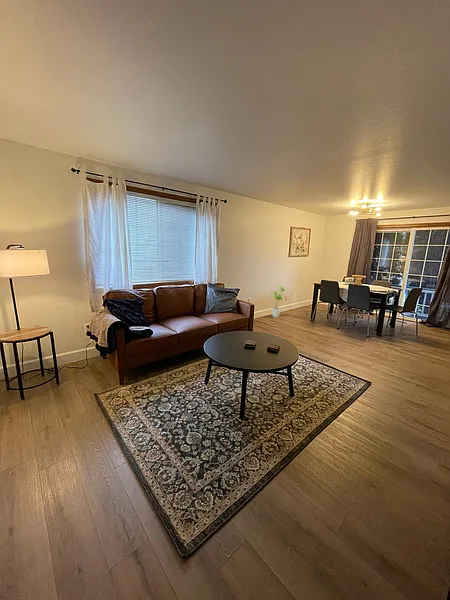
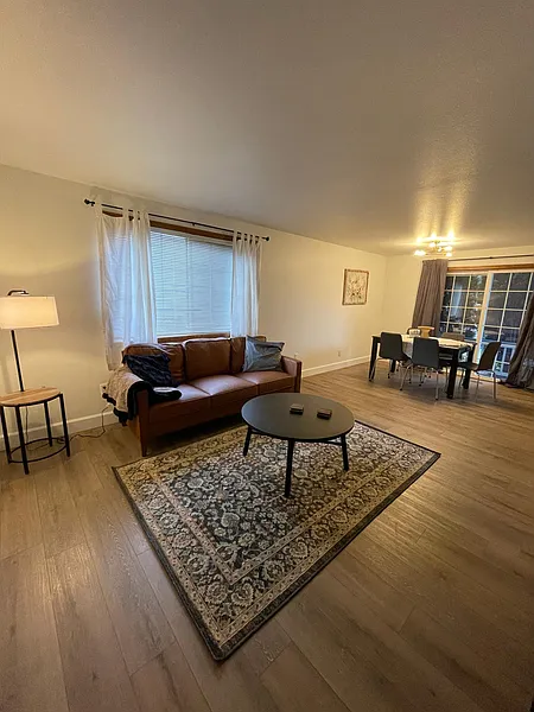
- house plant (278, 302)
